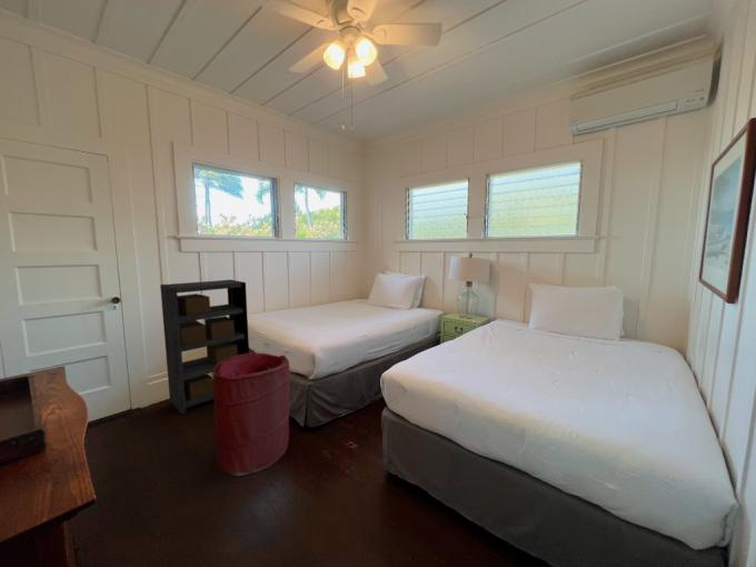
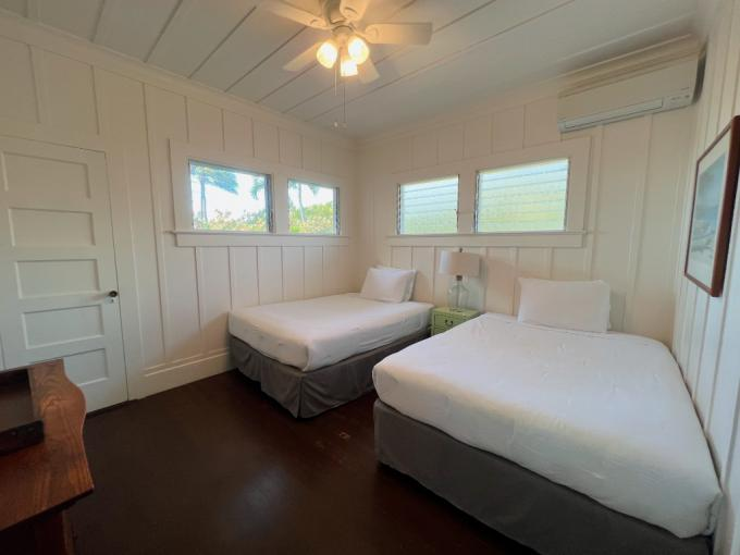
- laundry hamper (253, 405)
- shelving unit (208, 340)
